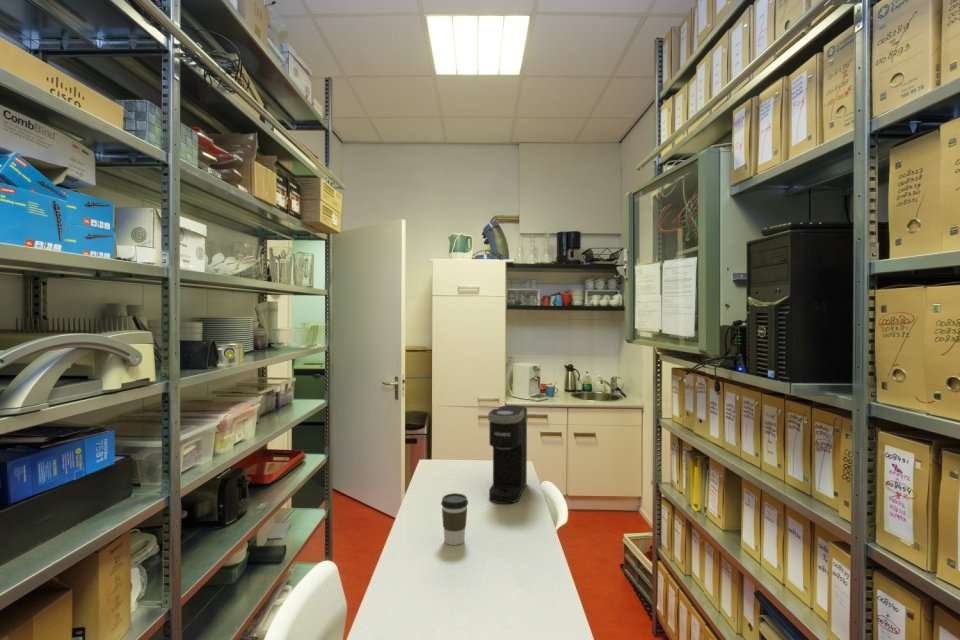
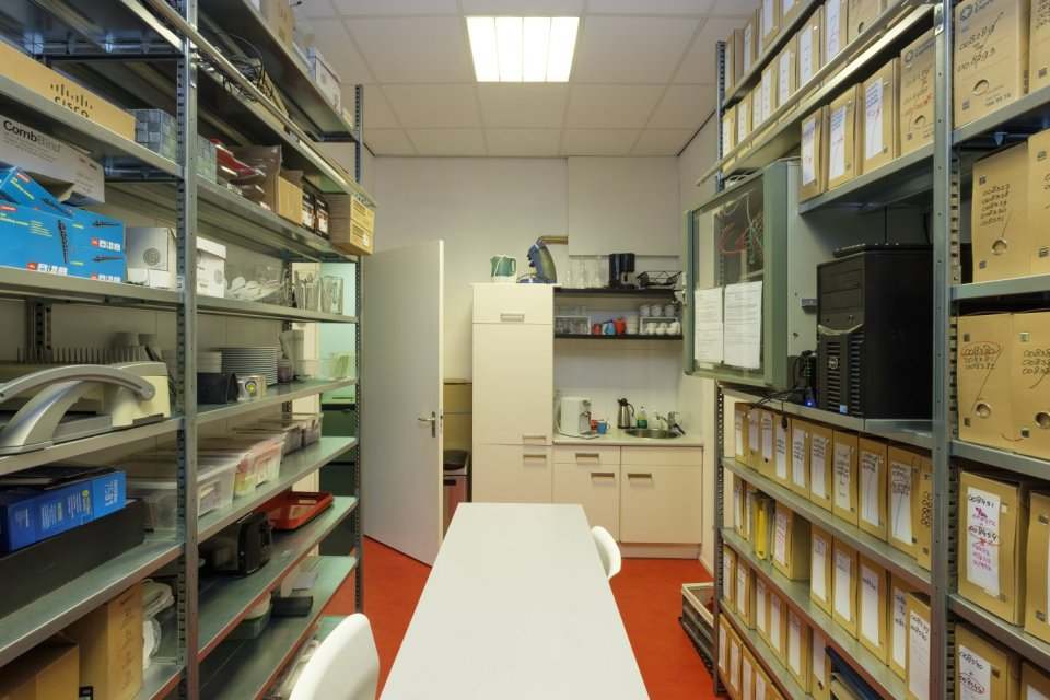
- coffee cup (454, 519)
- coffee maker (508, 449)
